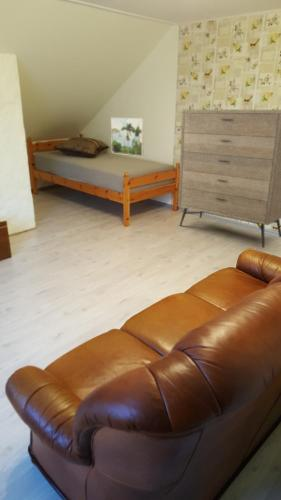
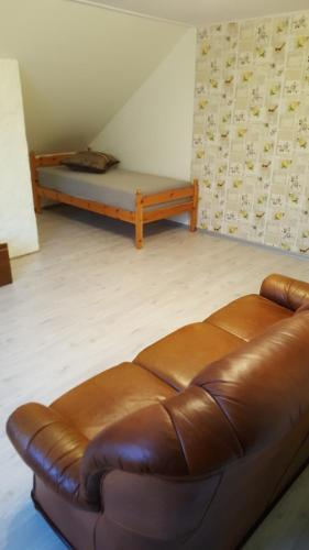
- dresser (233, 174)
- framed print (126, 136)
